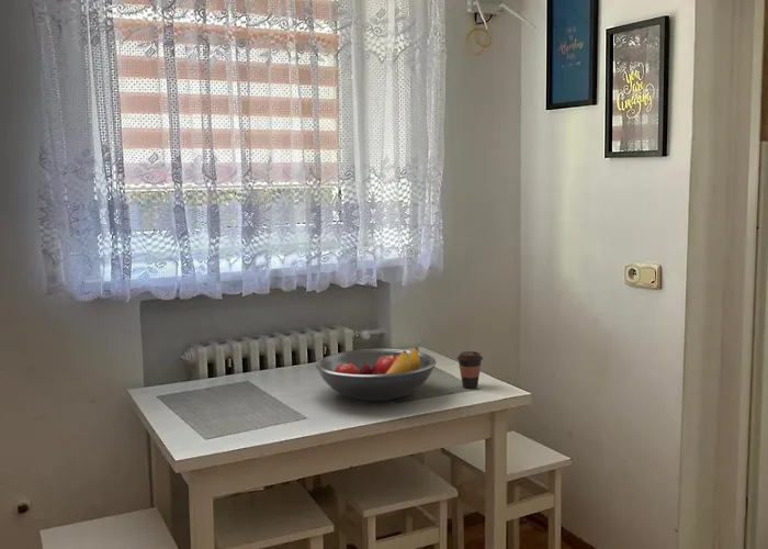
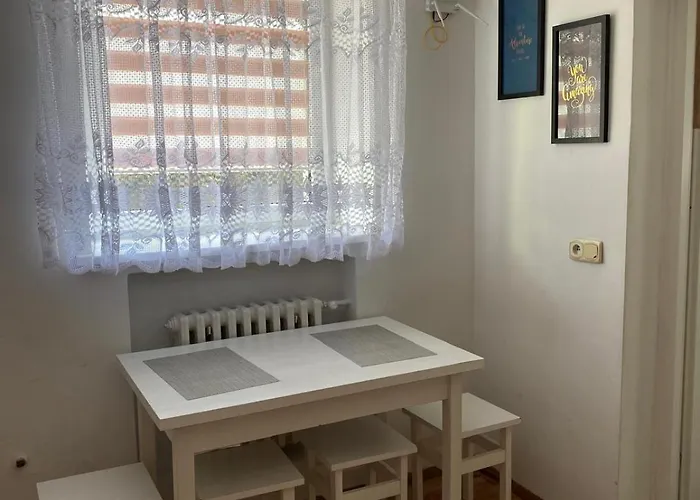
- fruit bowl (376, 373)
- coffee cup (470, 369)
